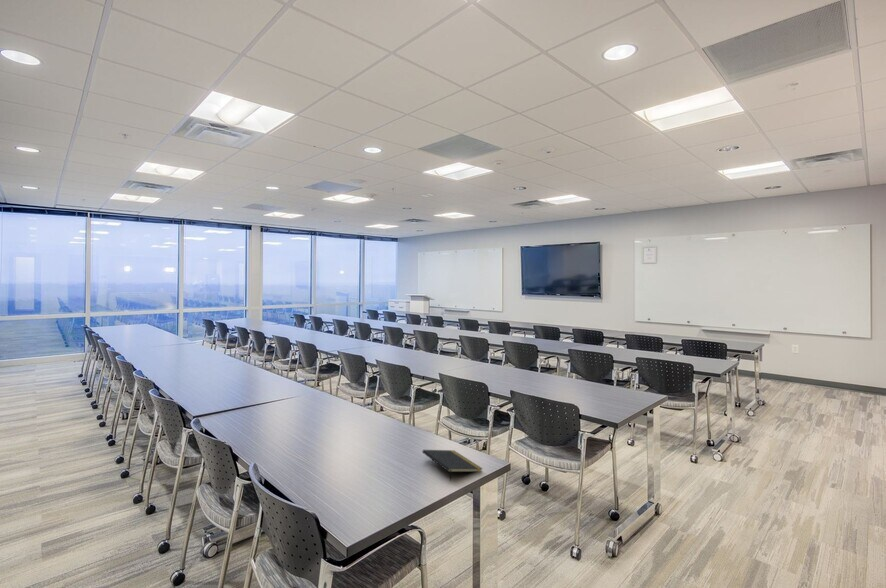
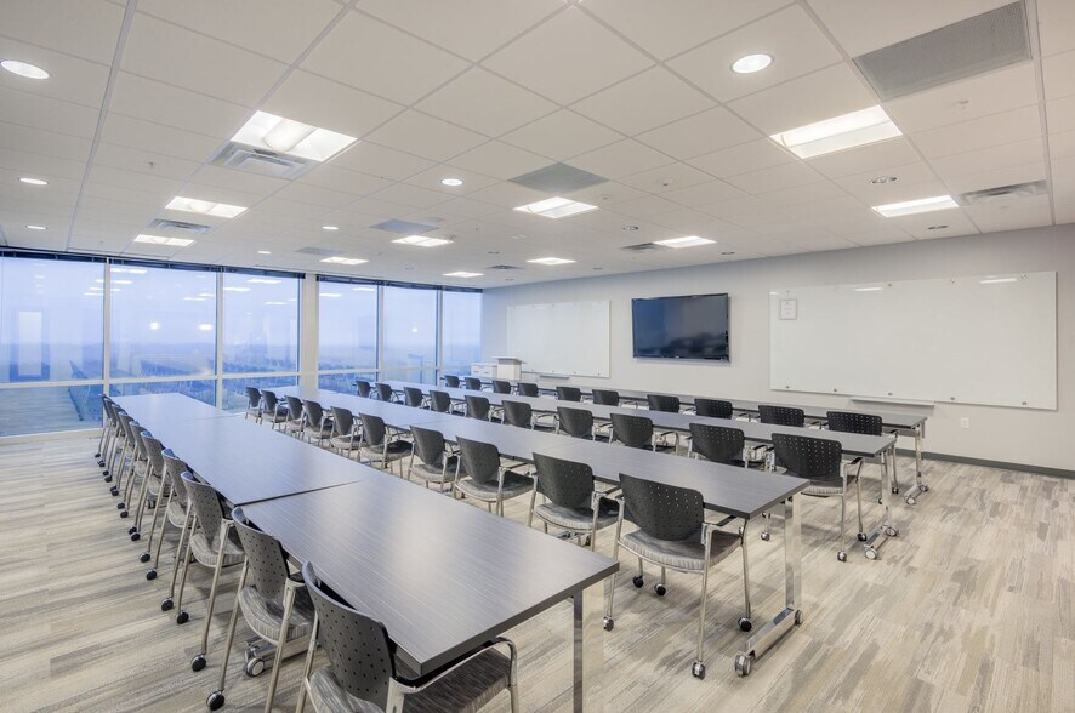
- notepad (451, 460)
